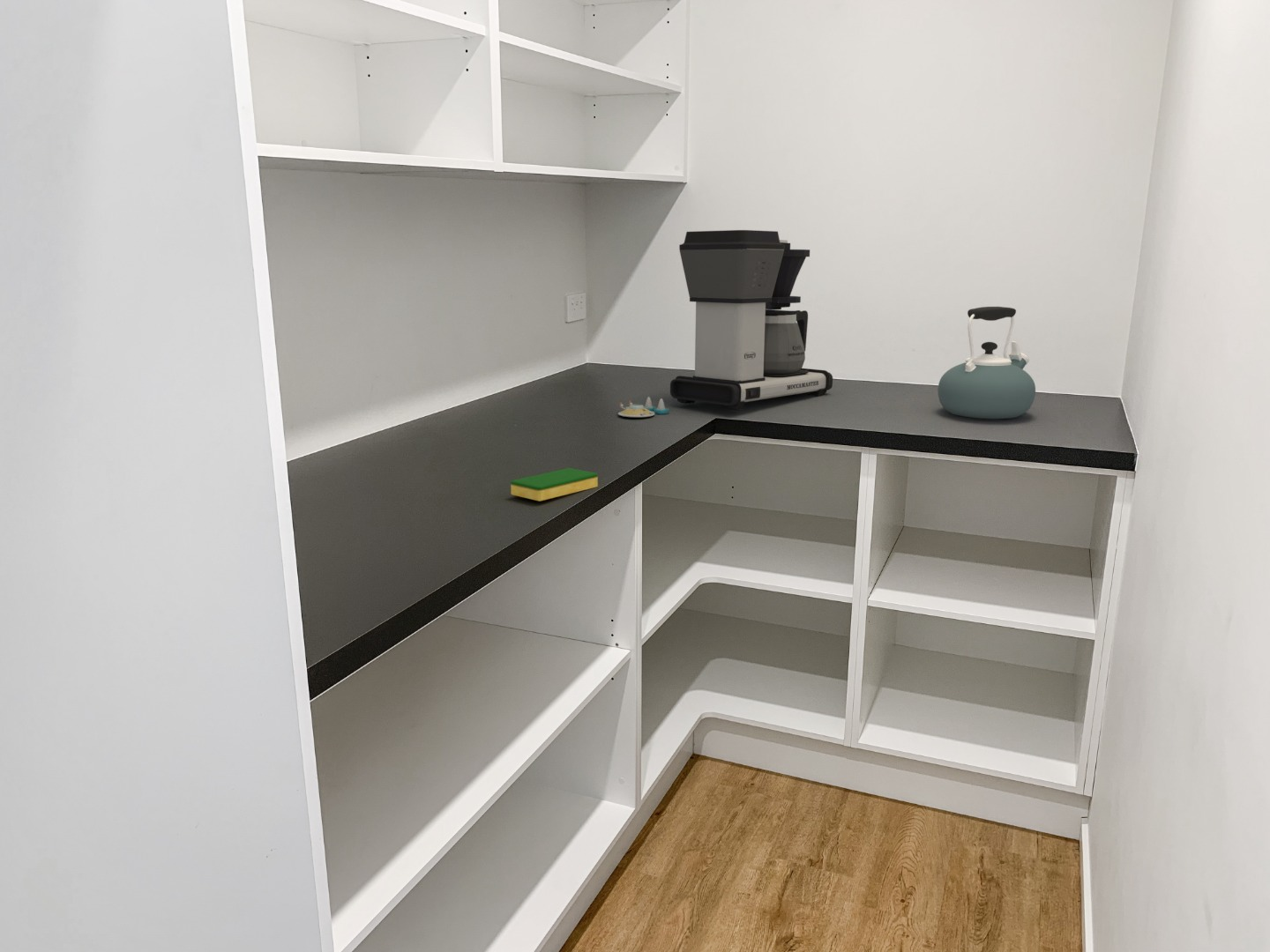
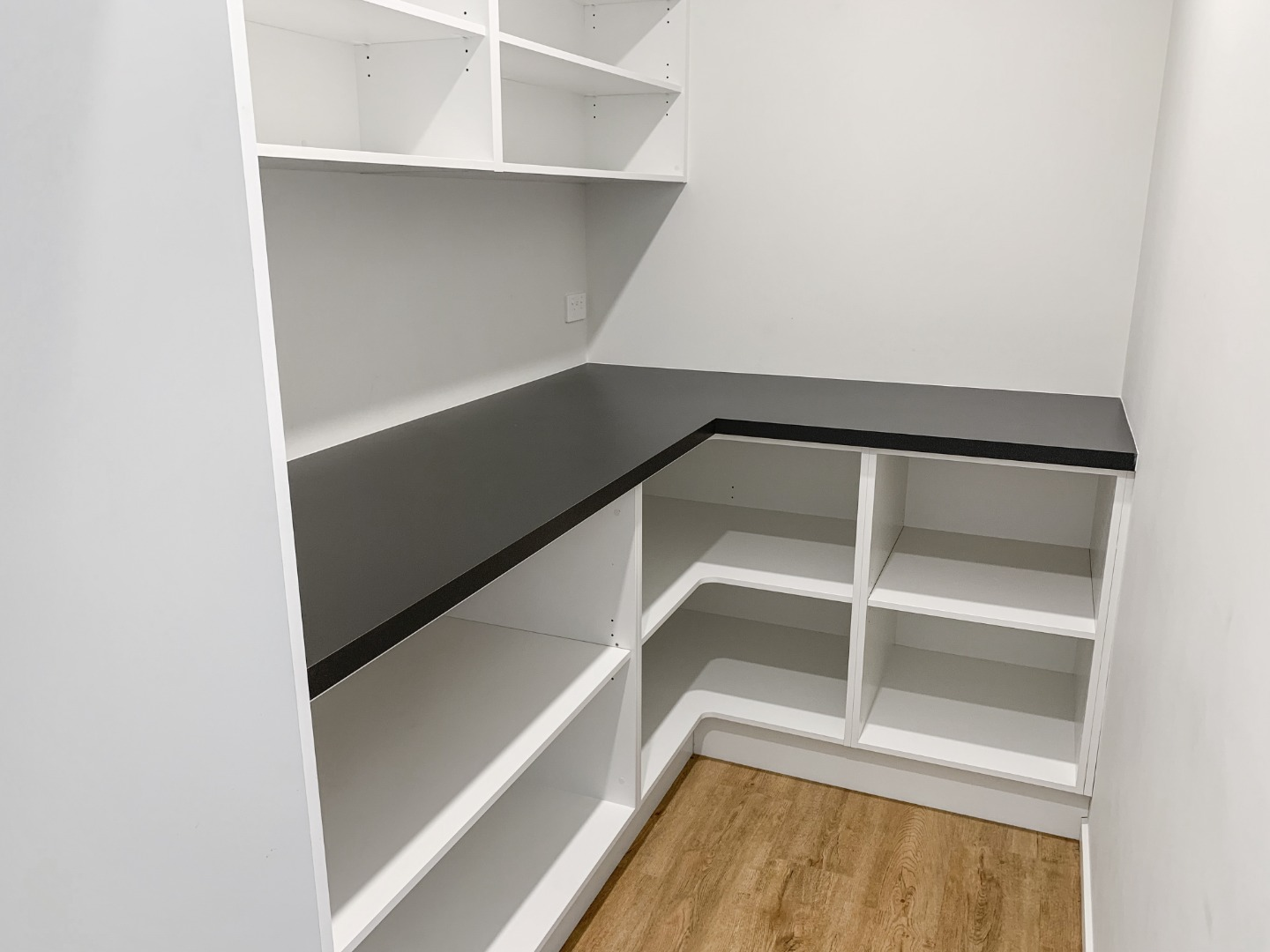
- dish sponge (555, 483)
- salt and pepper shaker set (641, 406)
- coffee maker (757, 317)
- kettle (993, 360)
